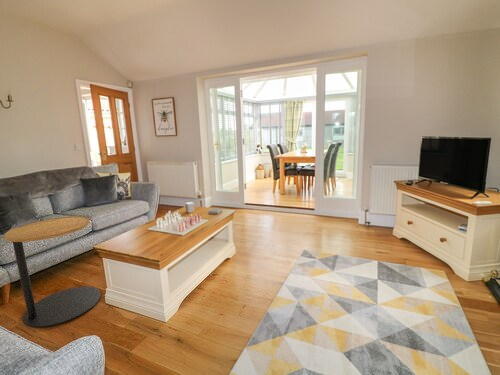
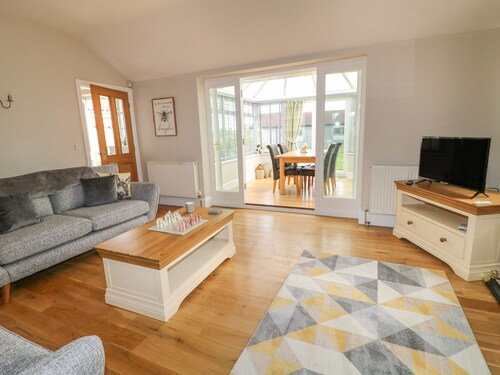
- side table (62, 290)
